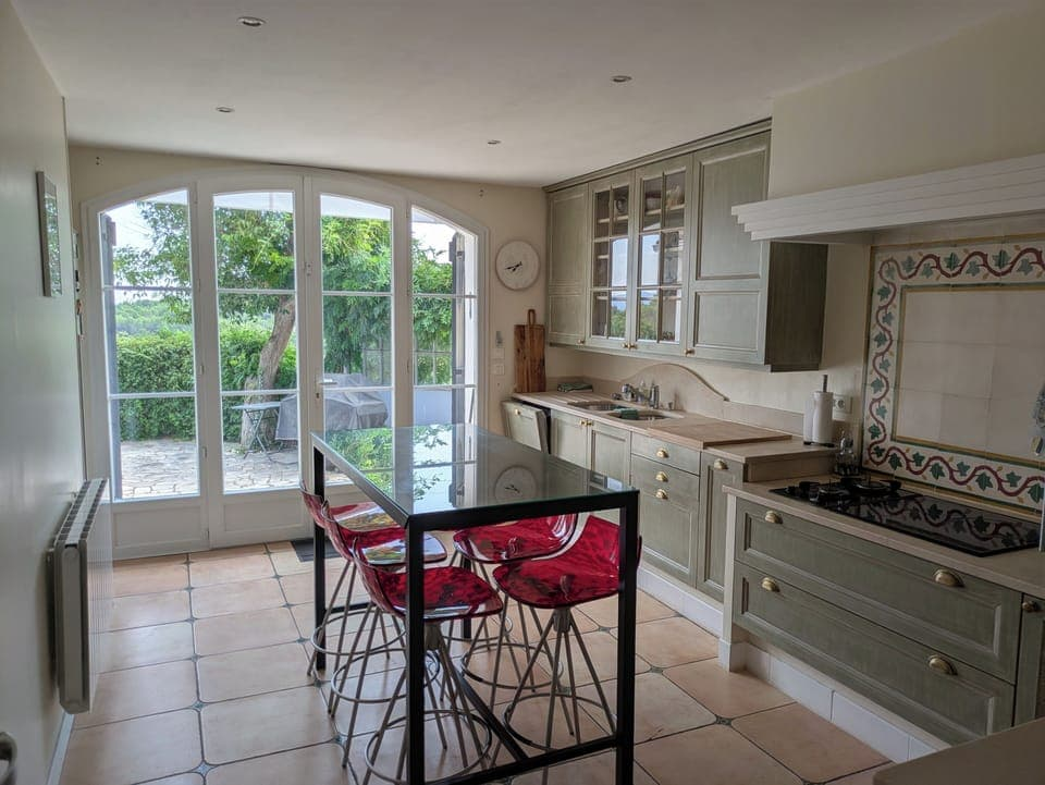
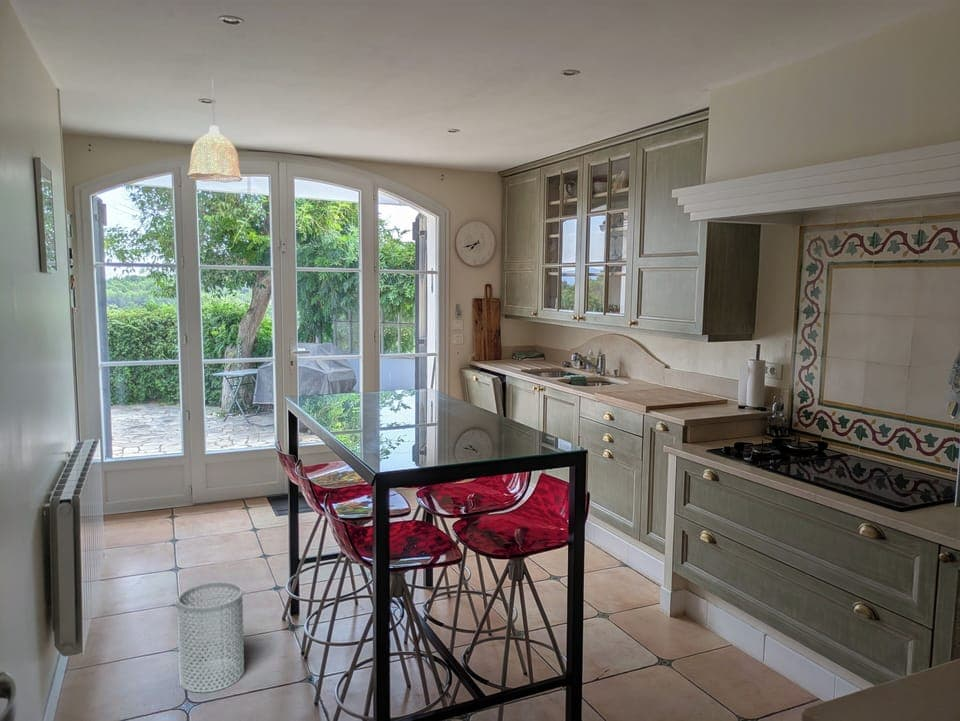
+ pendant lamp (213, 128)
+ trash can (211, 635)
